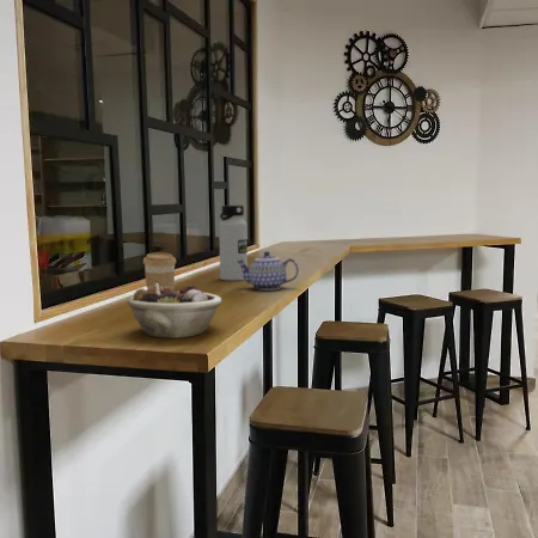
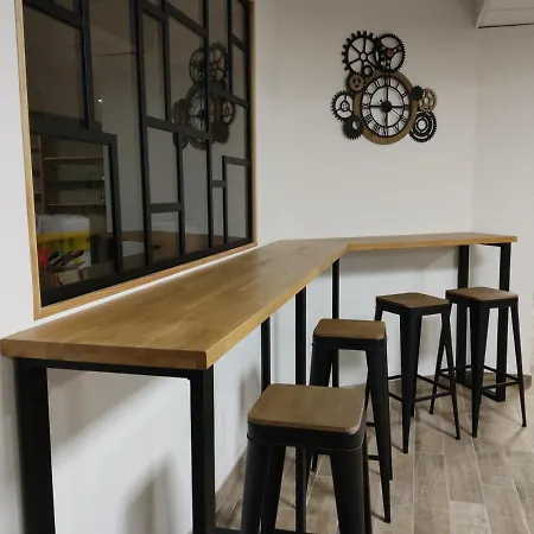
- succulent planter (175, 307)
- water bottle (233, 242)
- teapot (267, 269)
- coffee cup (159, 276)
